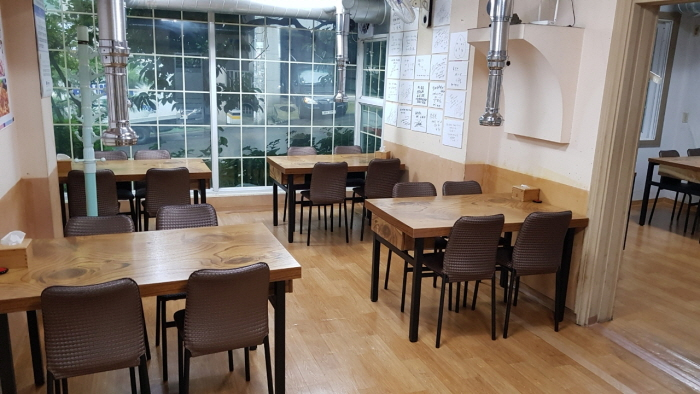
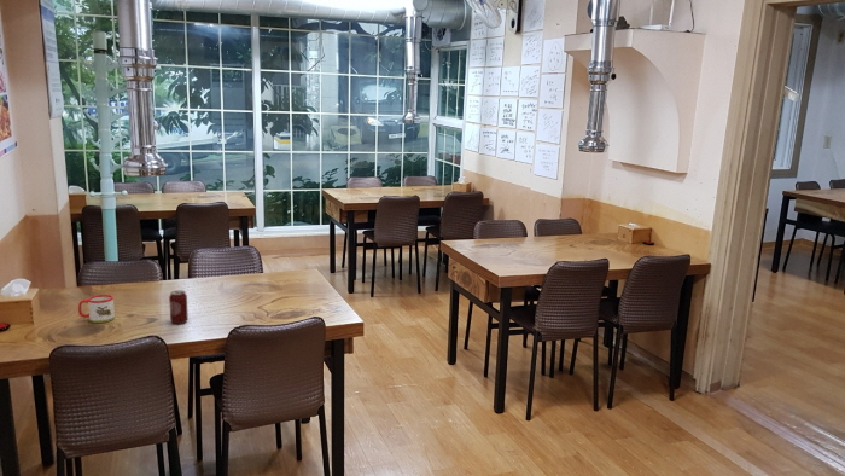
+ beverage can (177, 306)
+ mug (95, 308)
